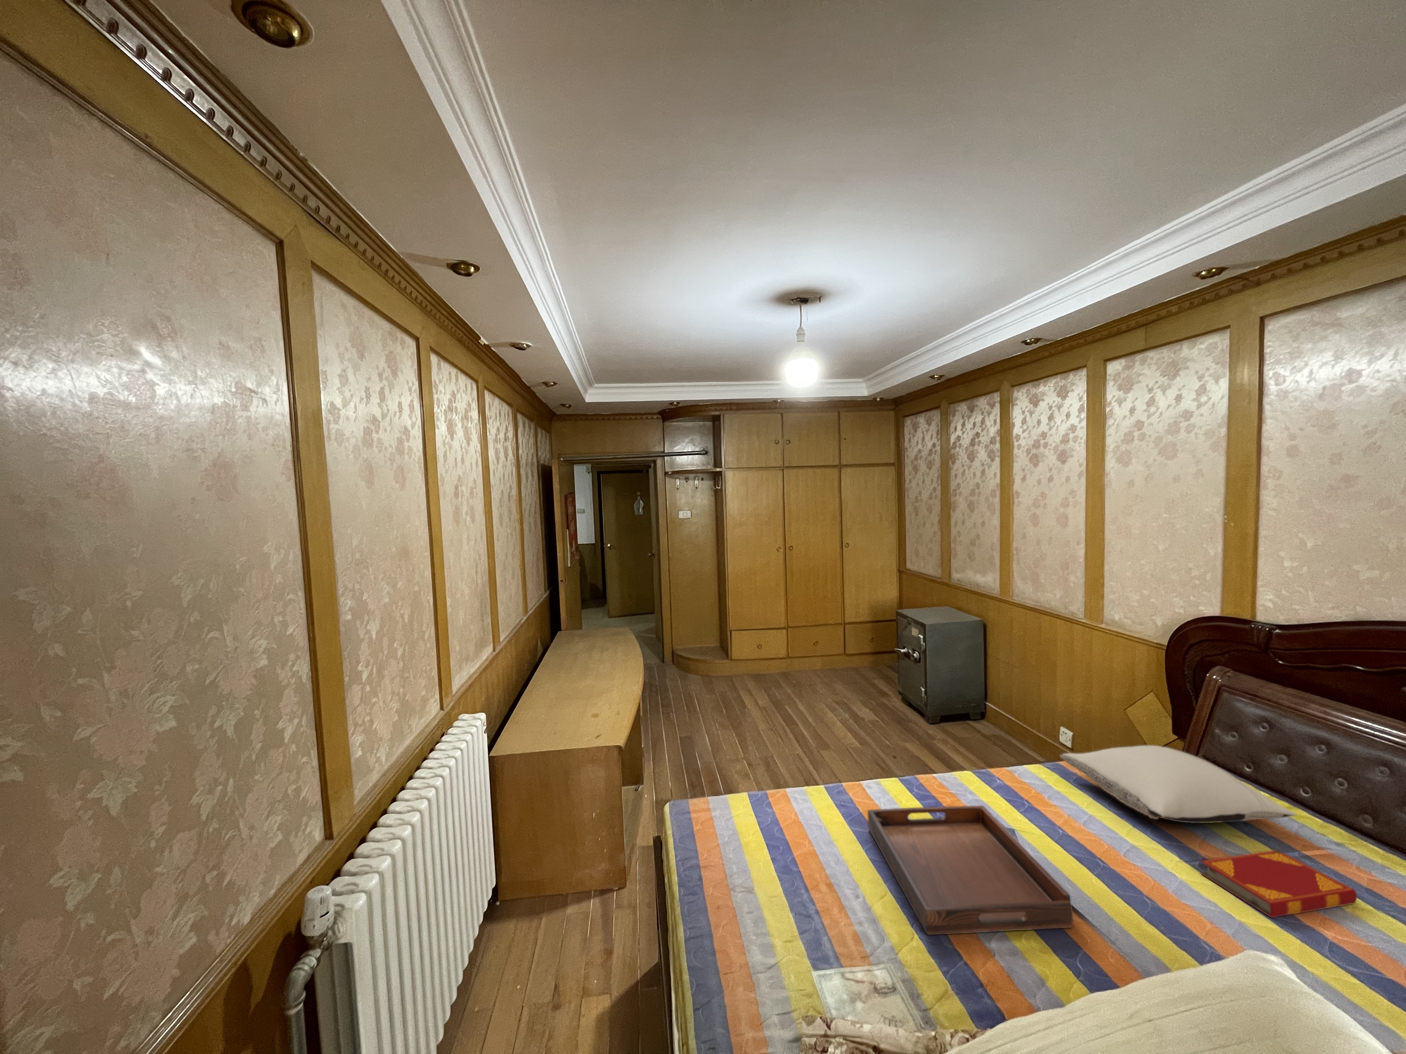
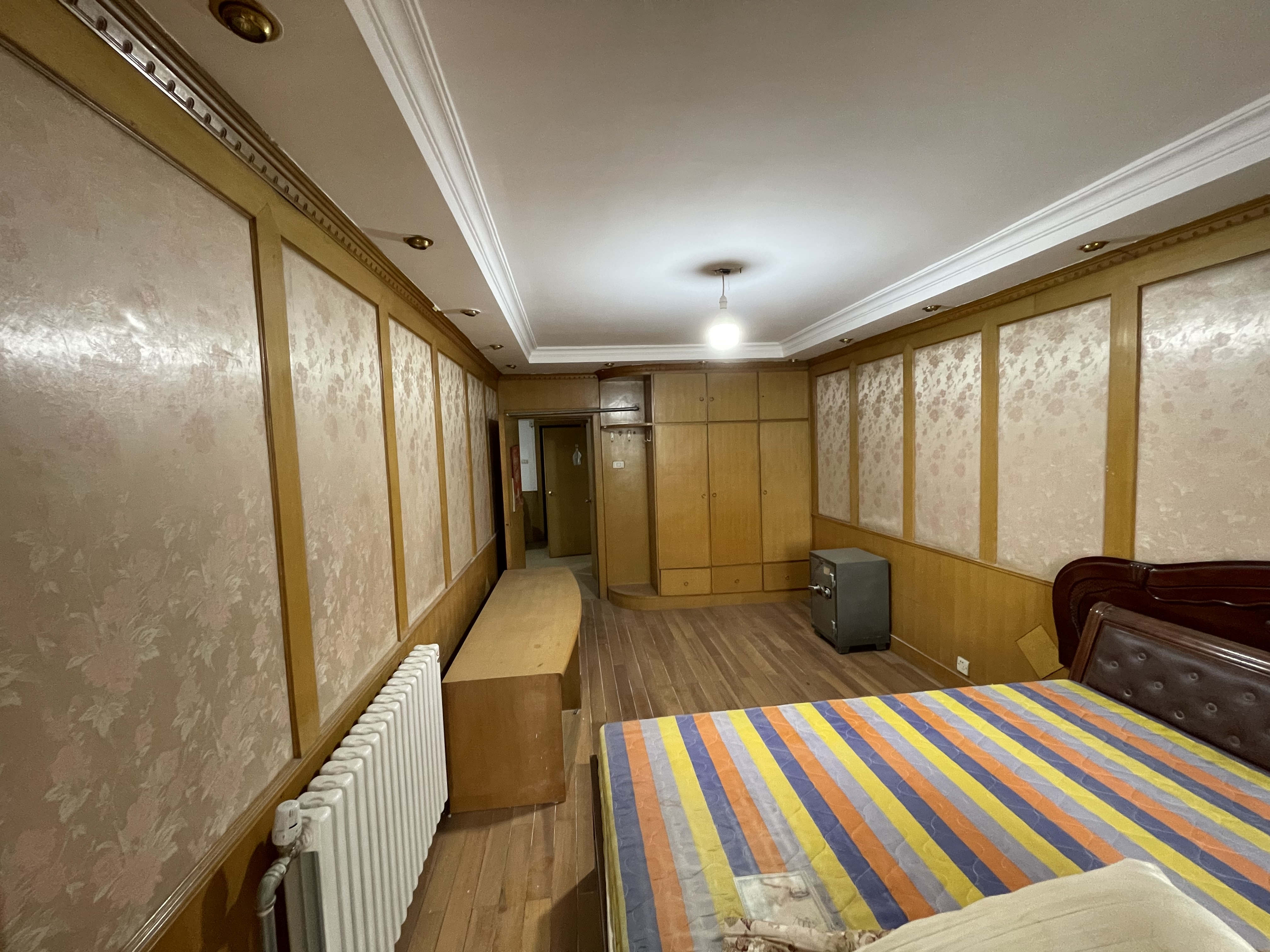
- hardback book (1275, 881)
- serving tray (959, 860)
- pillow (1166, 781)
